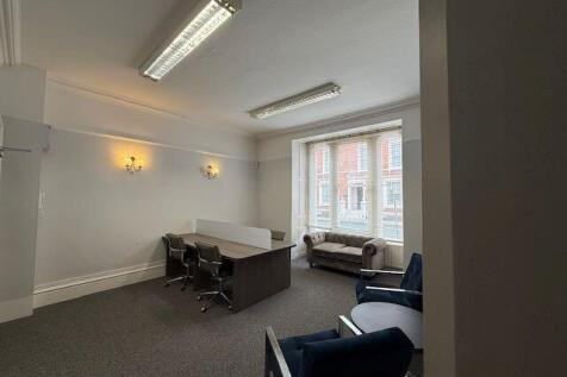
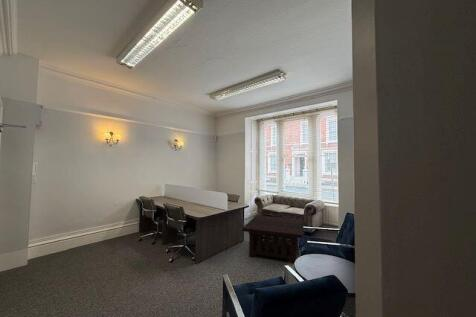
+ coffee table (275, 236)
